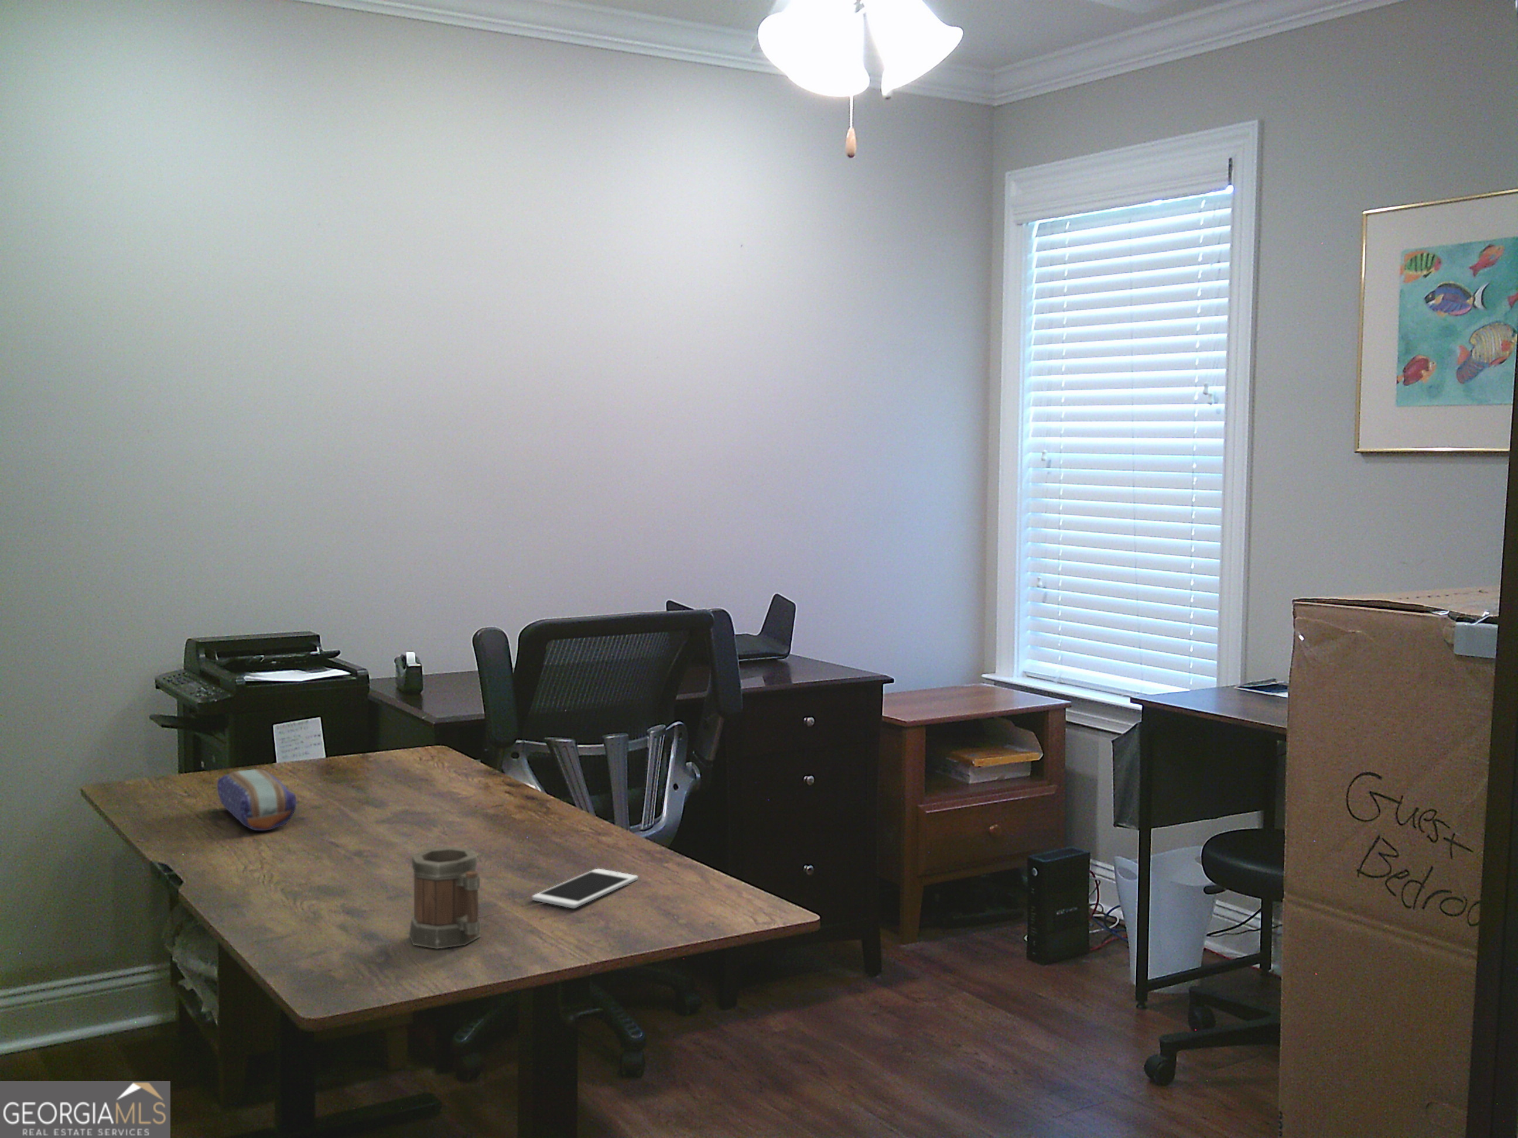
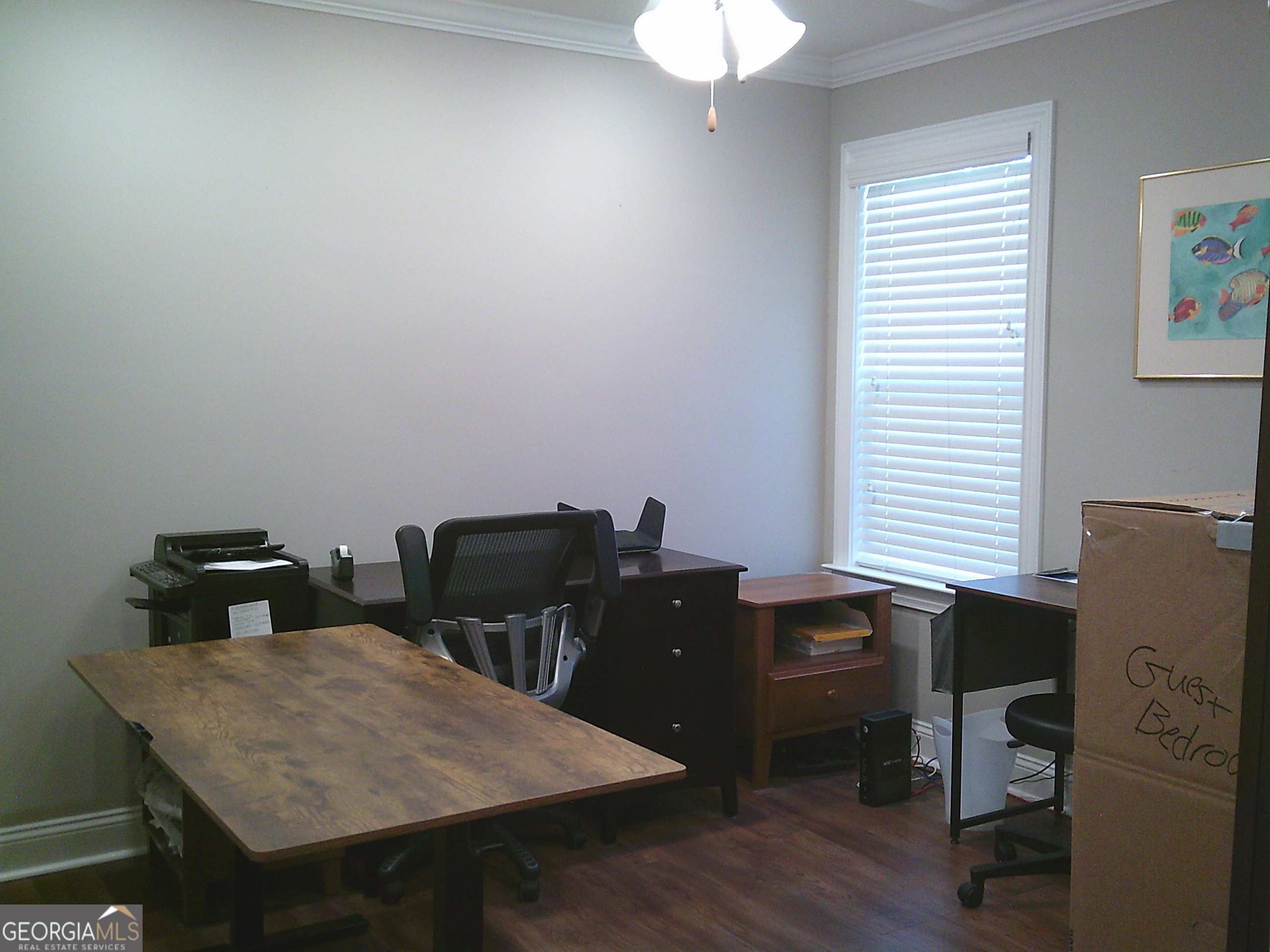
- pencil case (256, 796)
- cell phone (586, 887)
- mug (449, 898)
